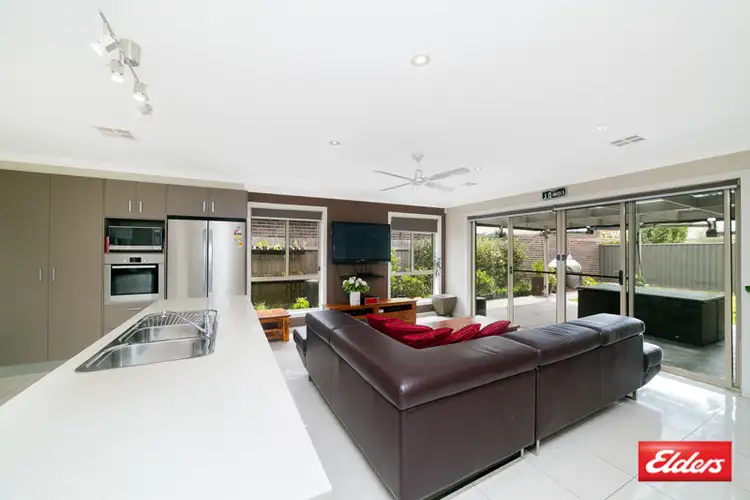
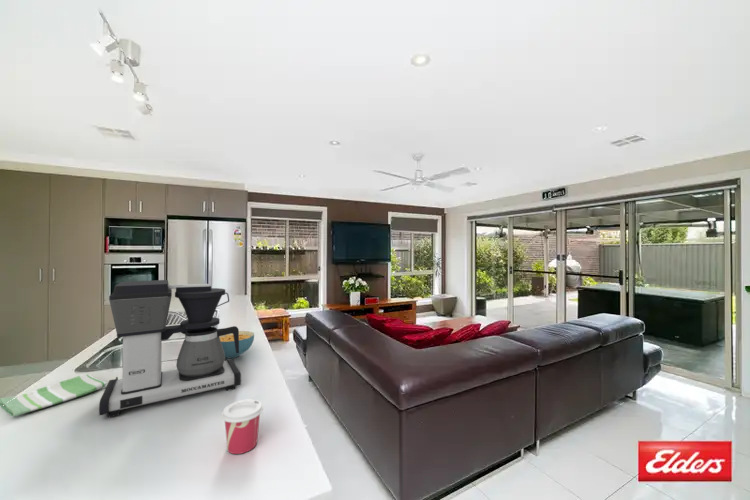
+ cereal bowl (232, 346)
+ cup (242, 426)
+ coffee maker (178, 332)
+ dish towel (55, 392)
